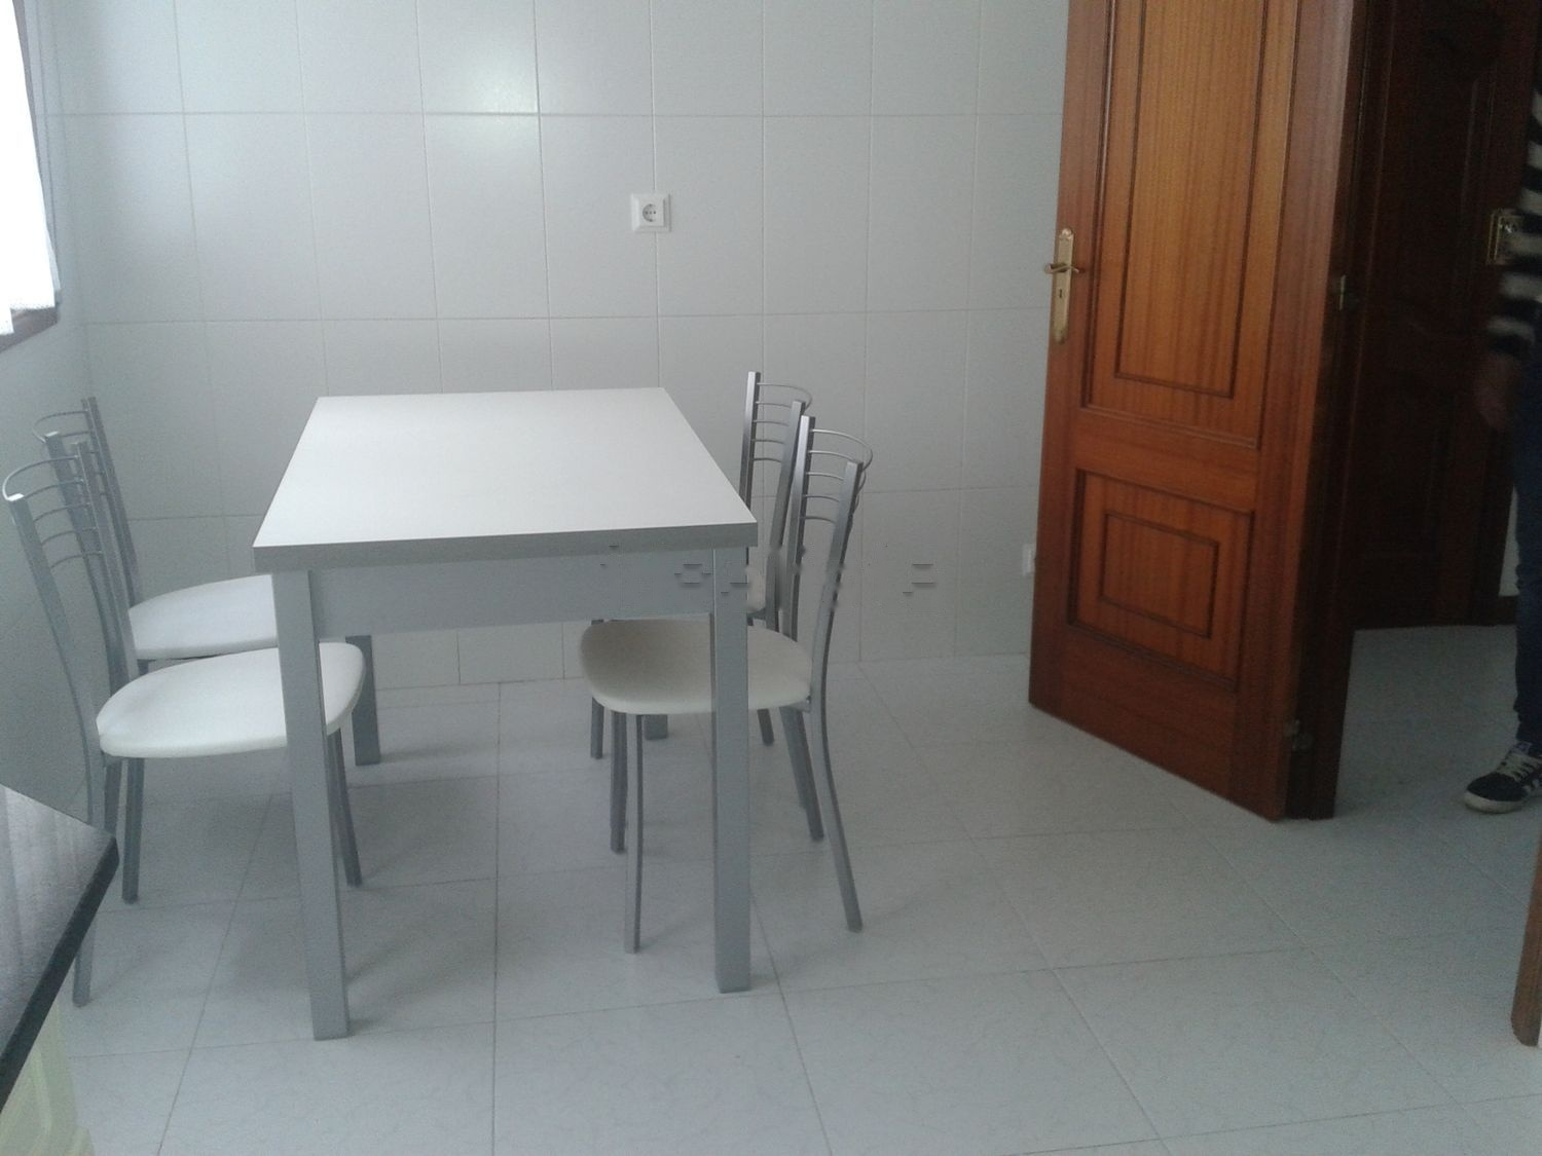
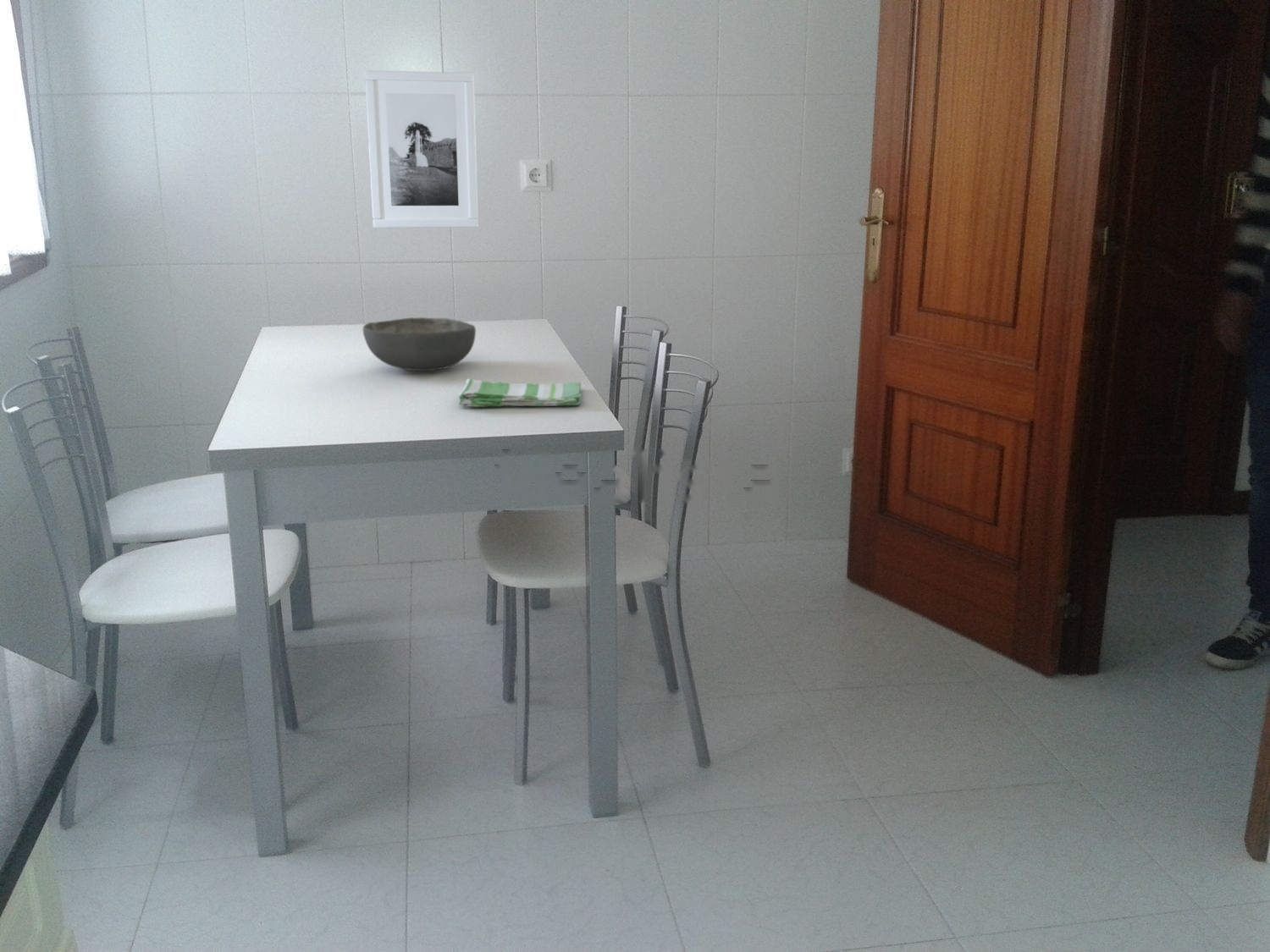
+ dish towel (522, 391)
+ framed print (422, 151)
+ bowl (420, 346)
